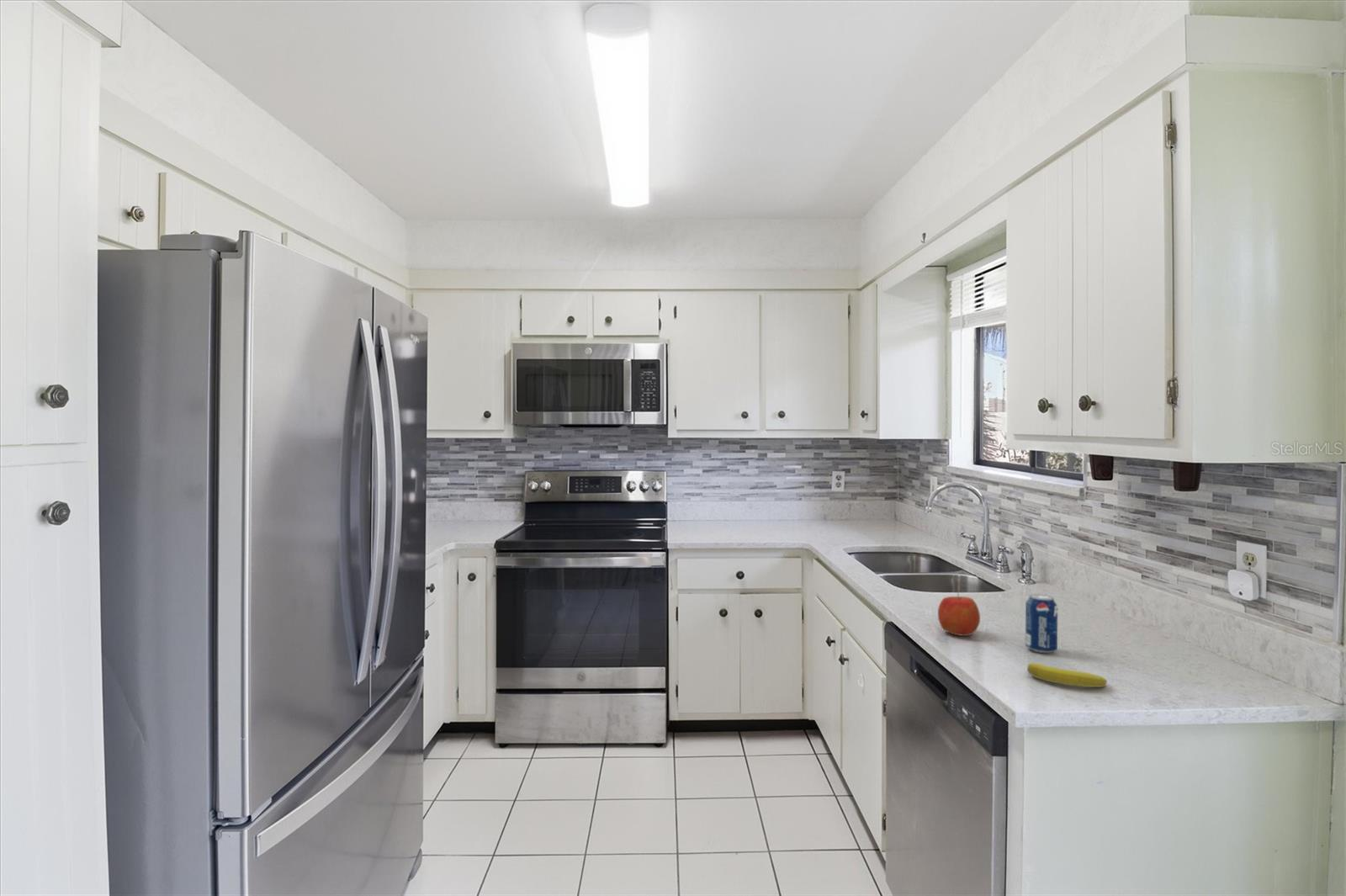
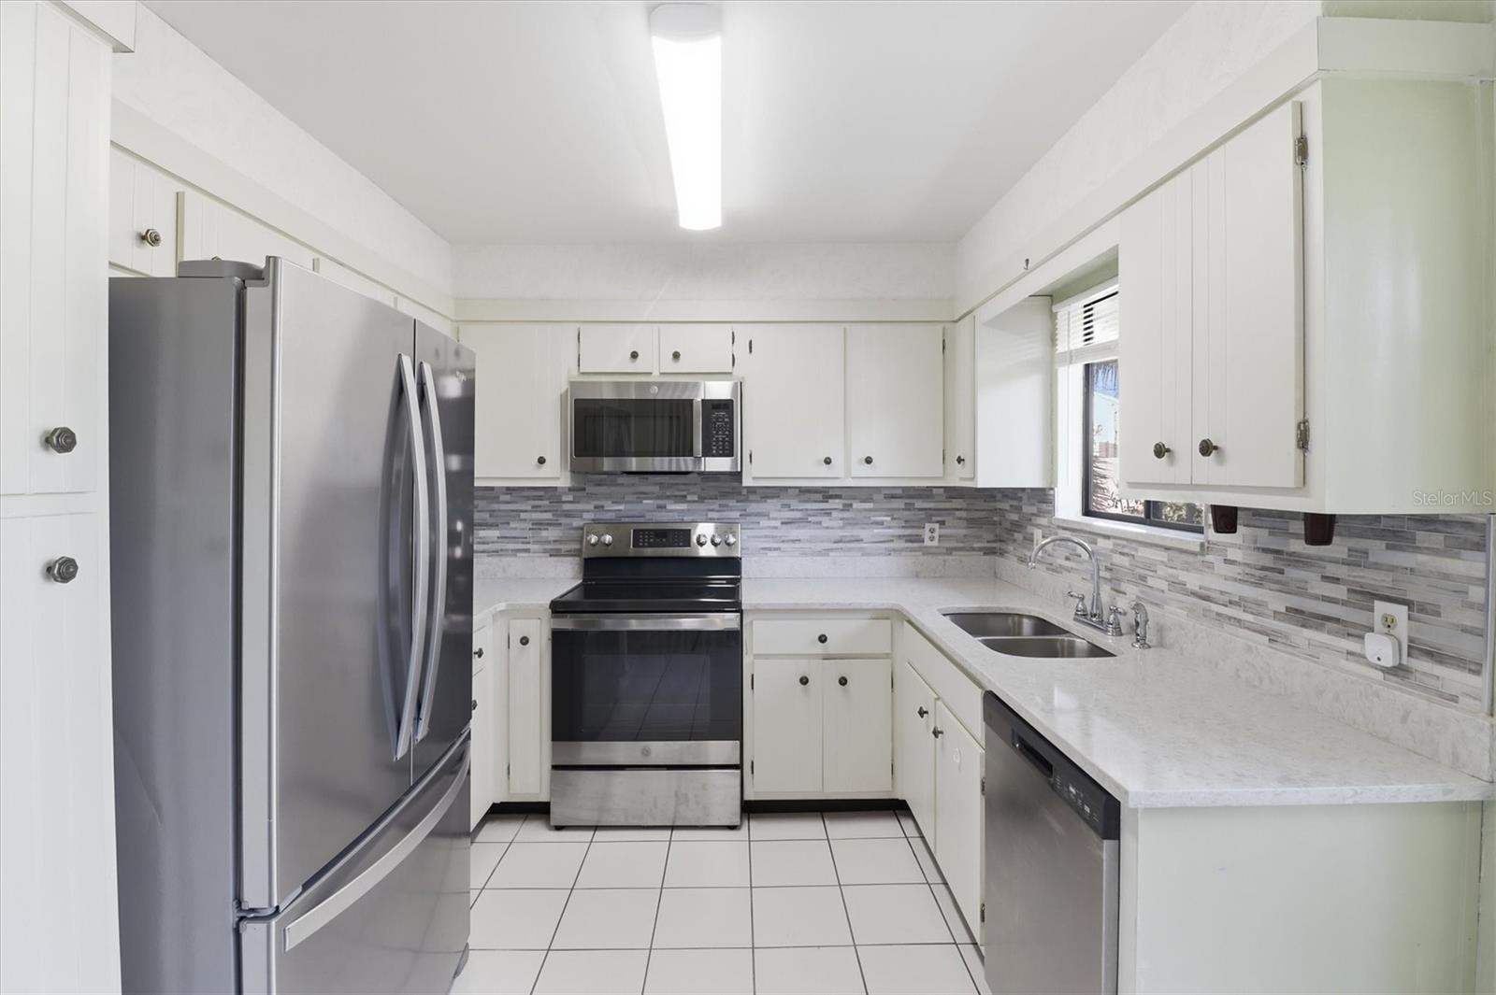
- banana (1068, 675)
- apple (958, 612)
- beverage can (1041, 623)
